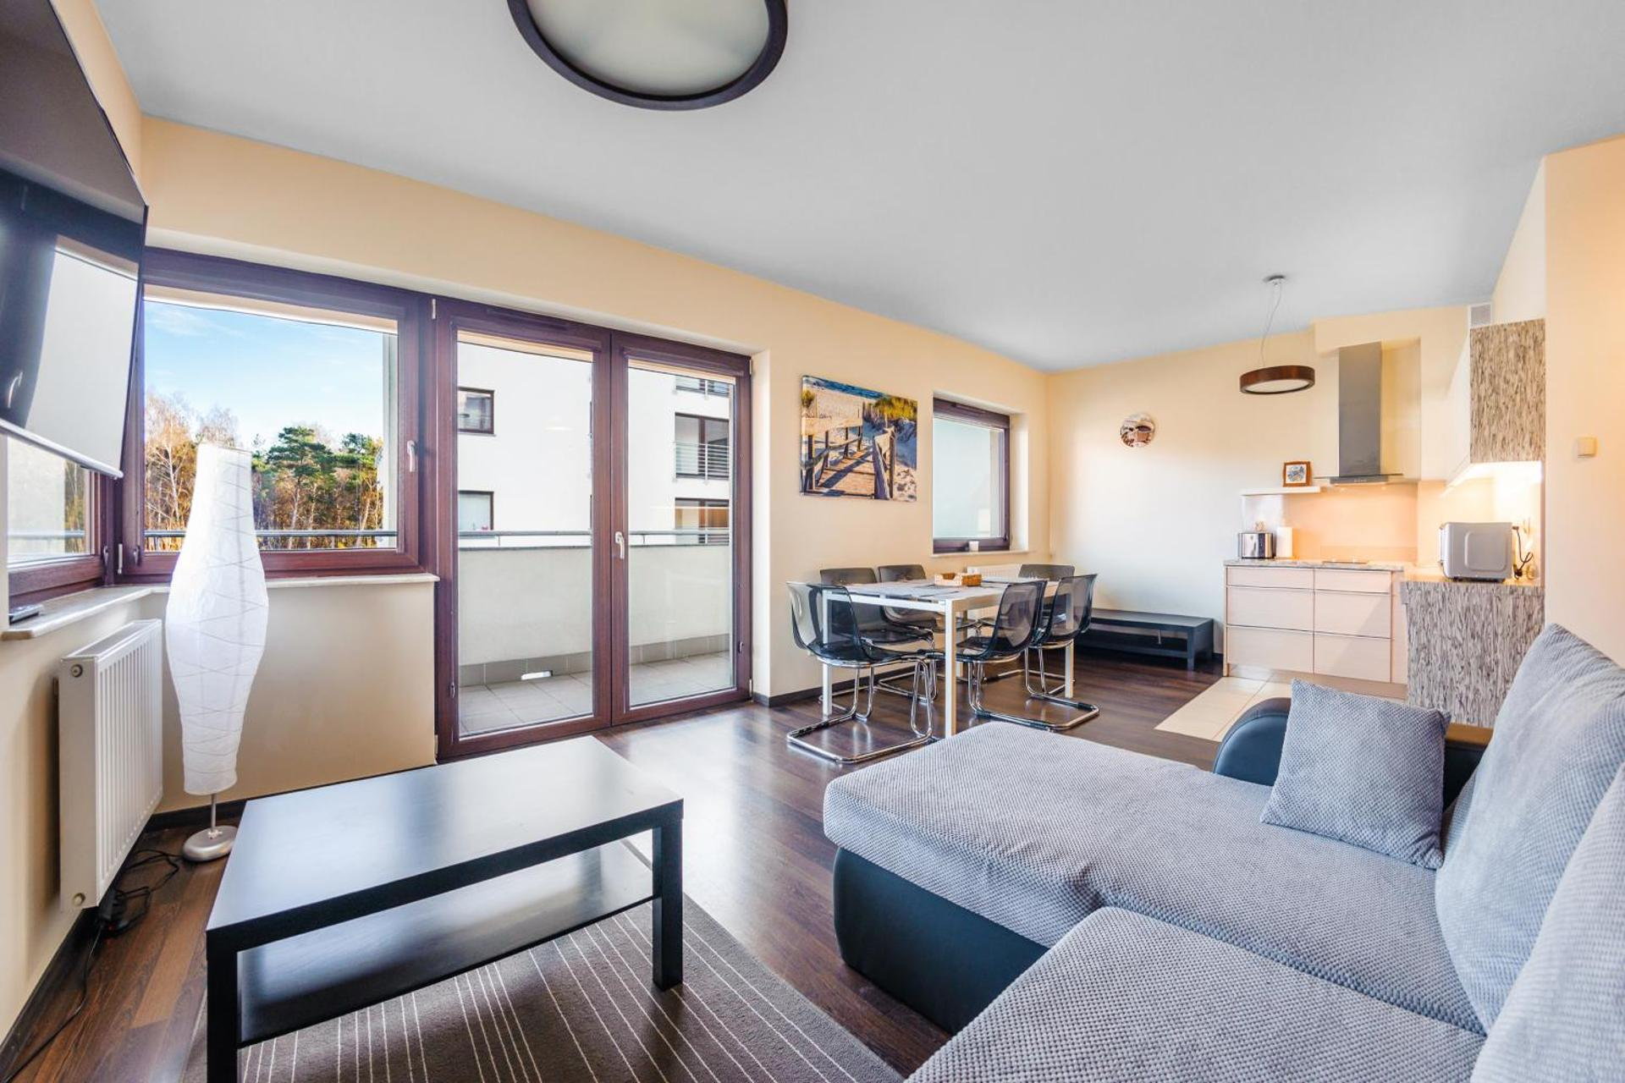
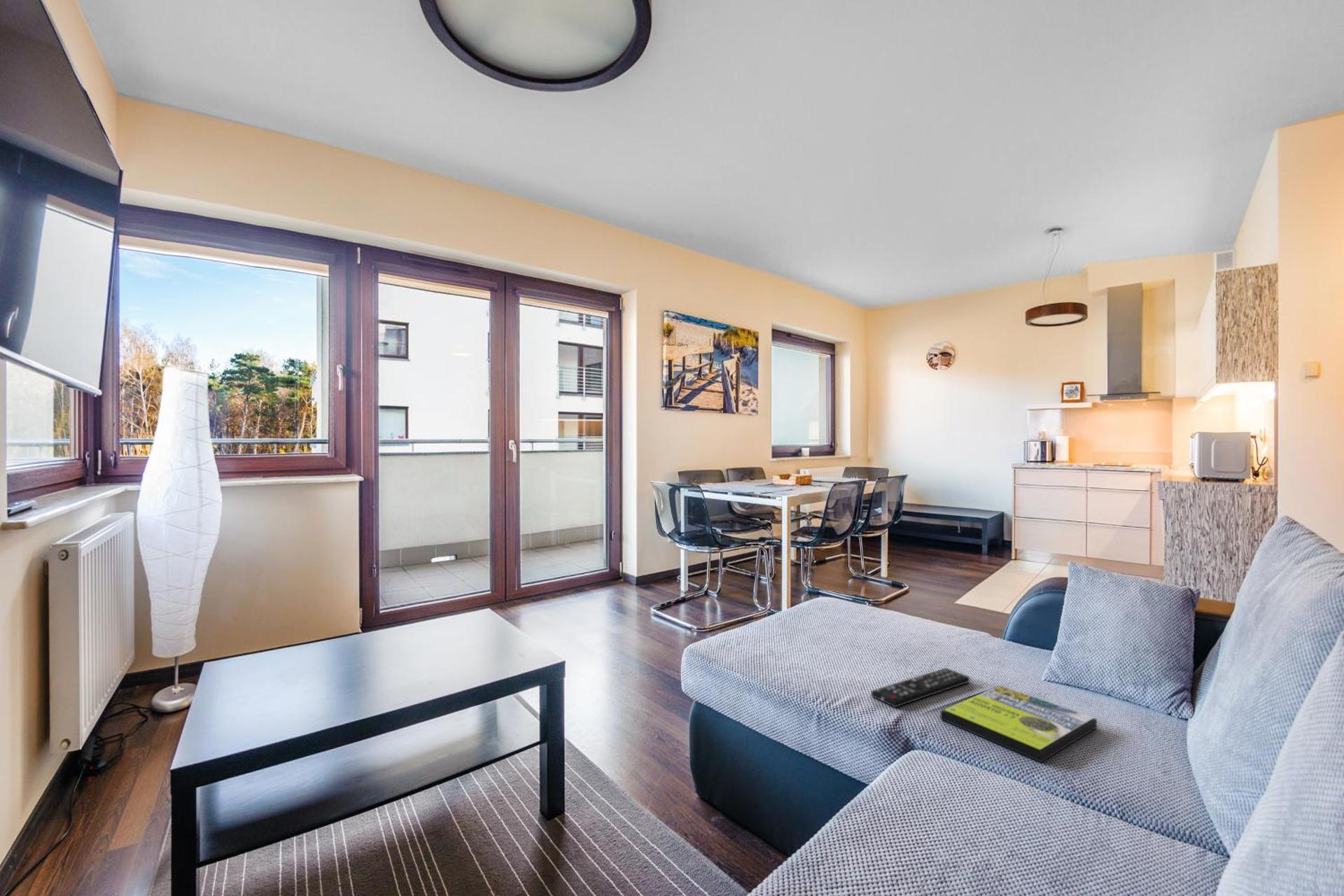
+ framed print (1017, 718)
+ remote control (921, 685)
